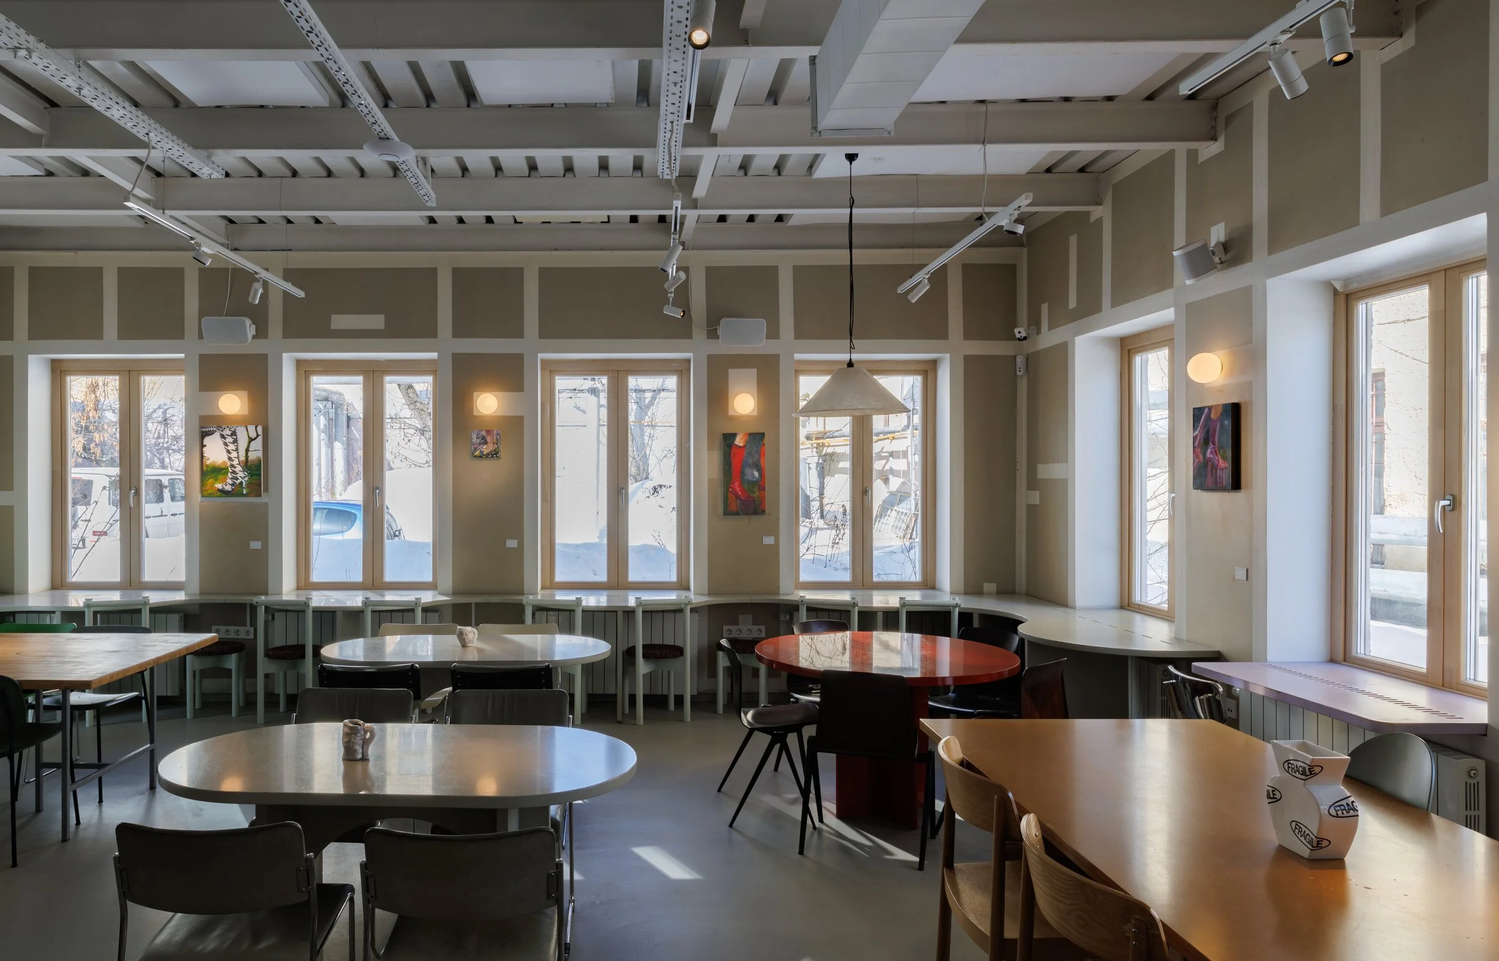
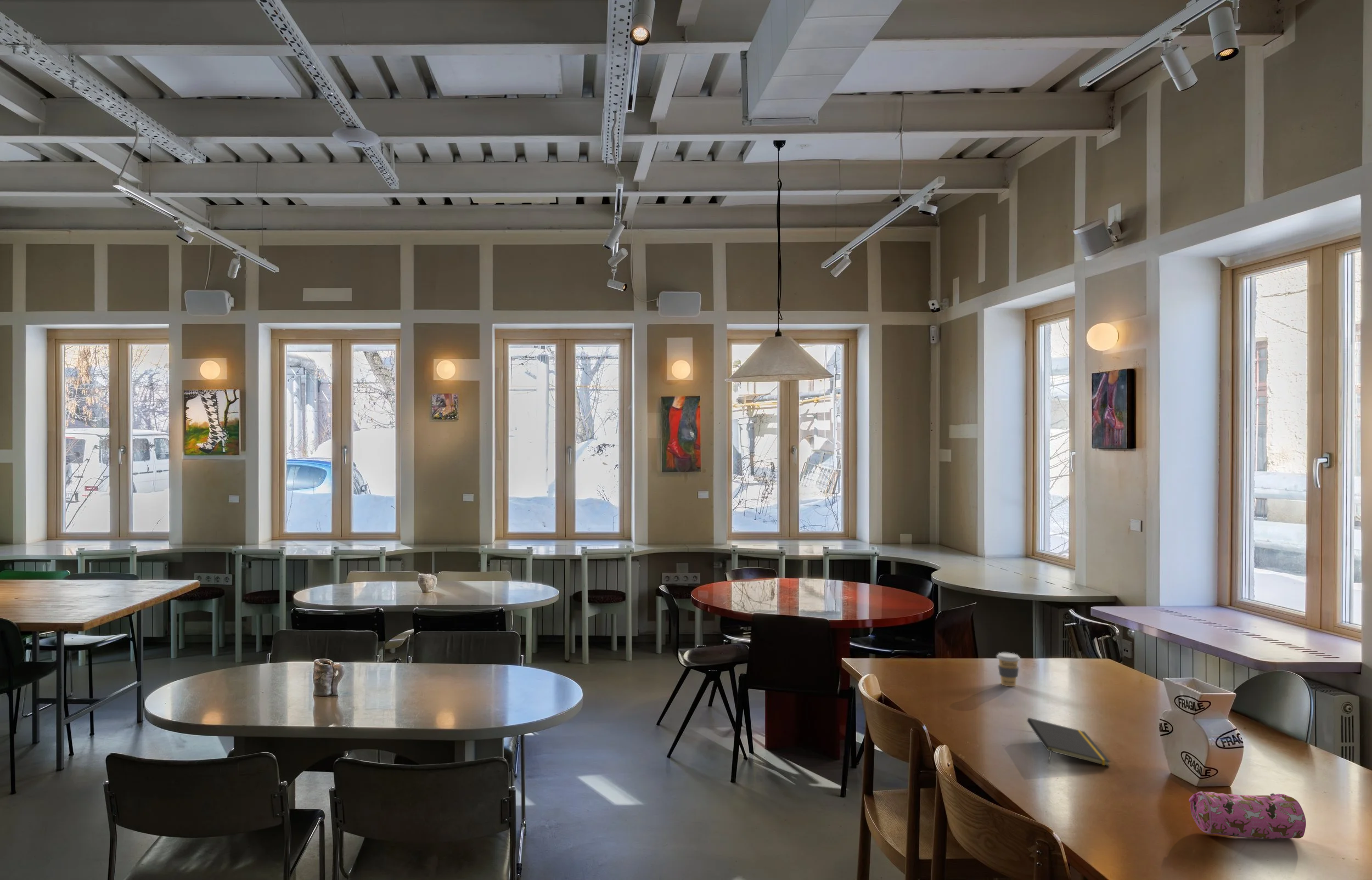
+ pencil case (1246, 814)
+ coffee cup (1008, 669)
+ notepad (1066, 741)
